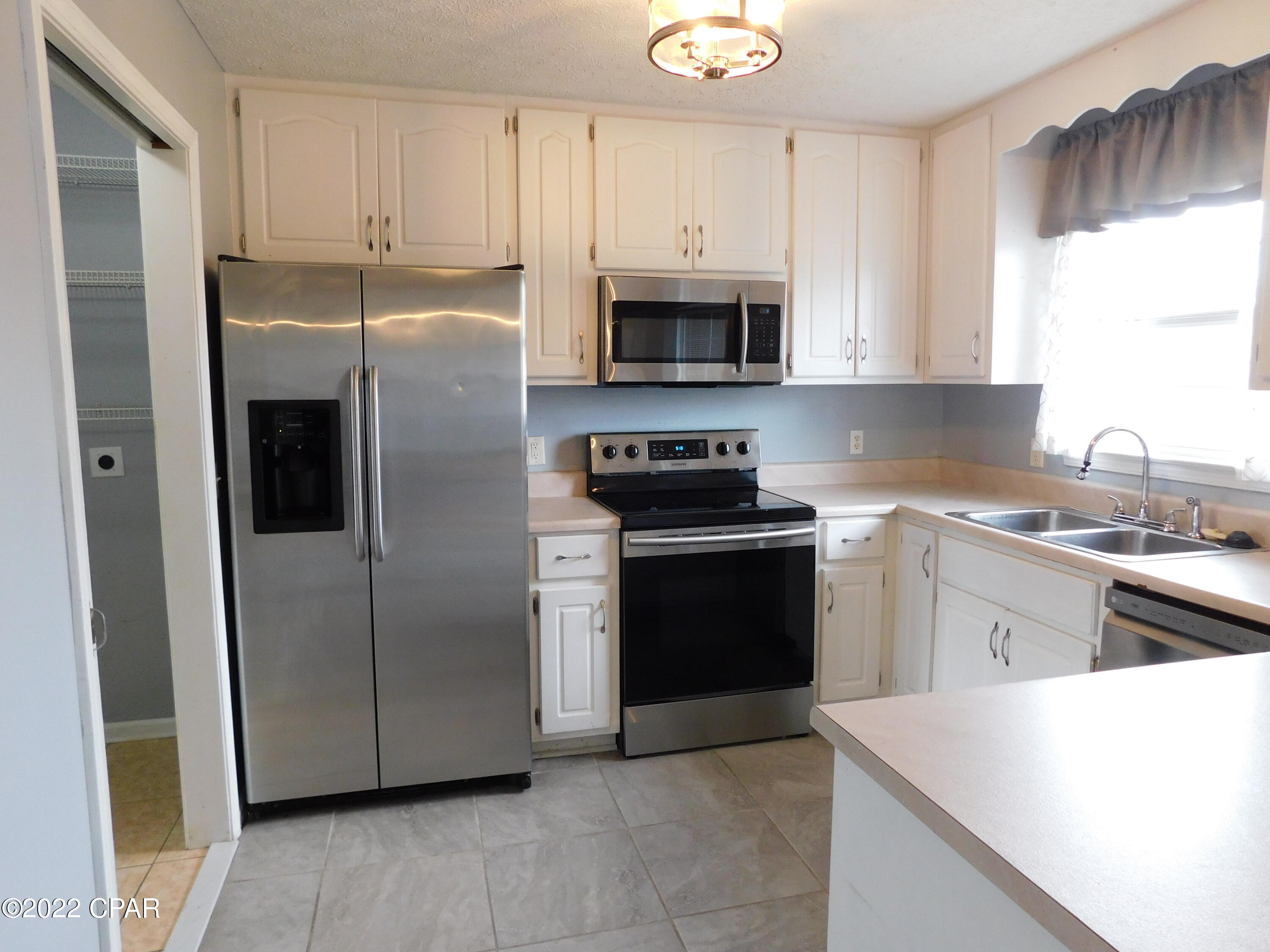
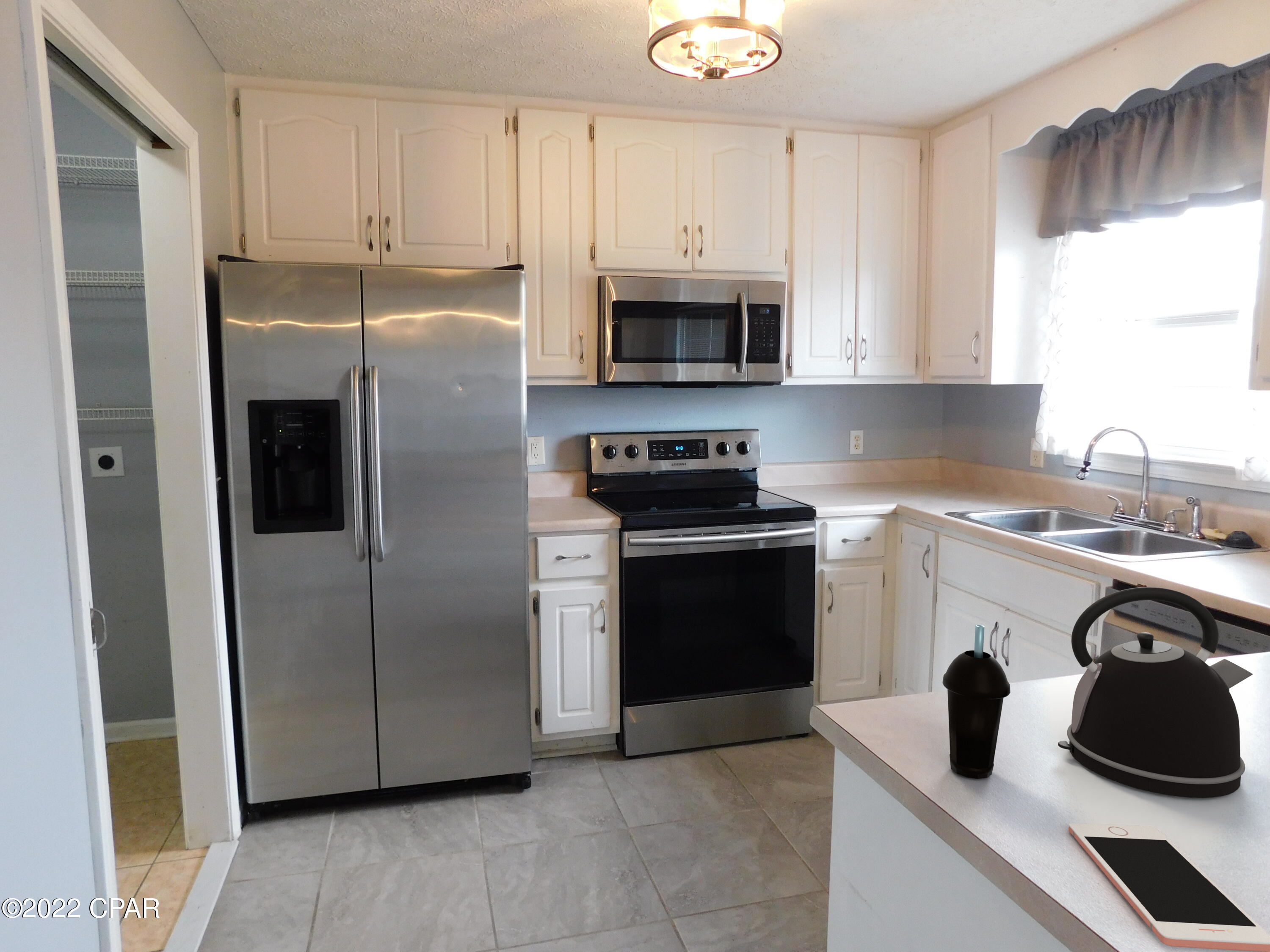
+ kettle (1154, 676)
+ cup (975, 699)
+ cell phone (1159, 879)
